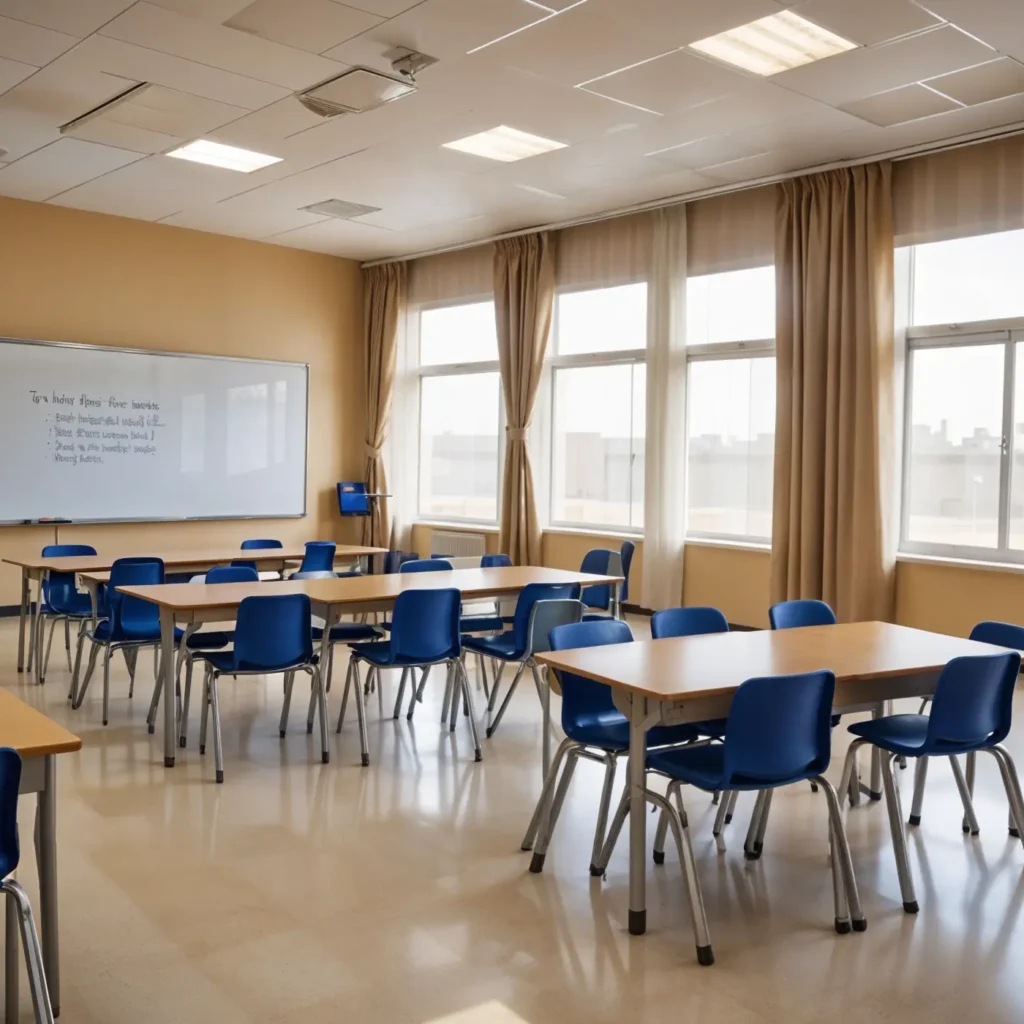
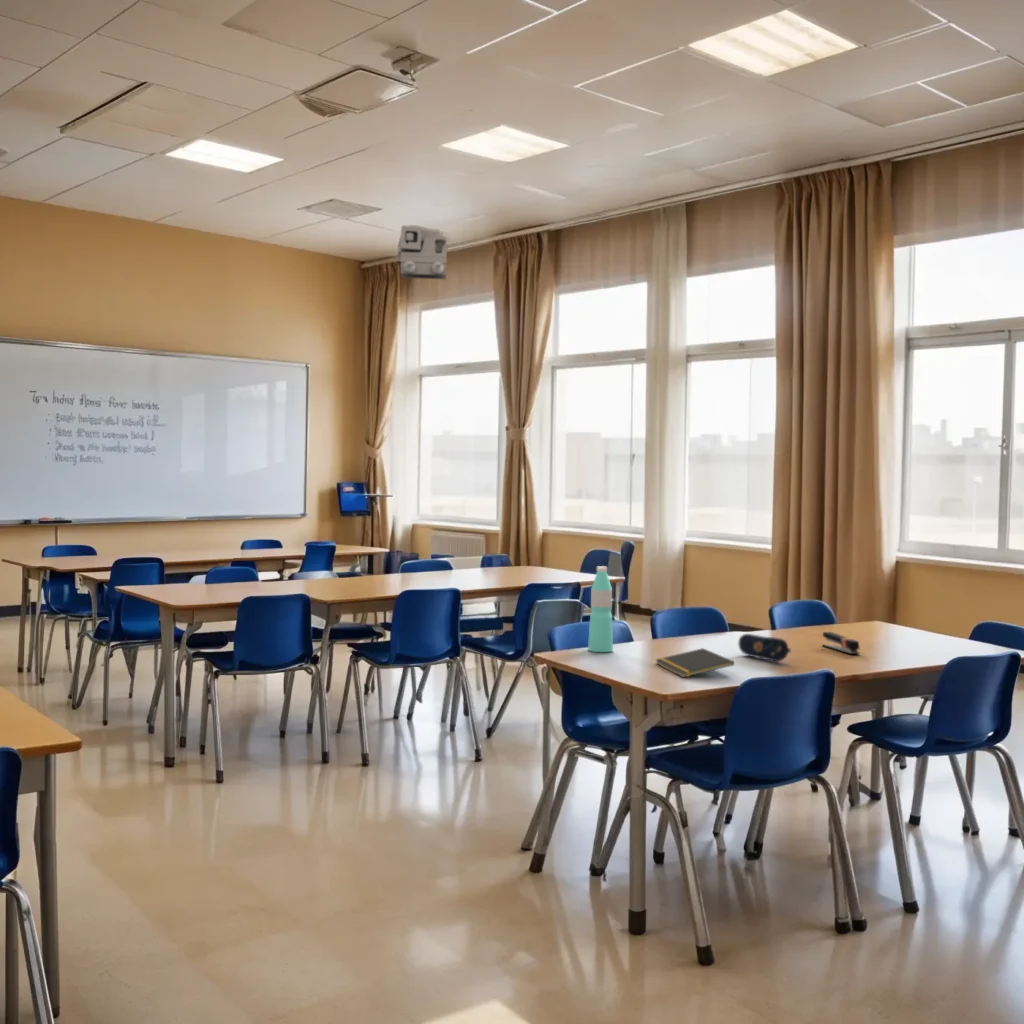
+ notepad (693, 662)
+ stapler (840, 642)
+ total station (424, 250)
+ water bottle (601, 608)
+ pencil case (762, 647)
